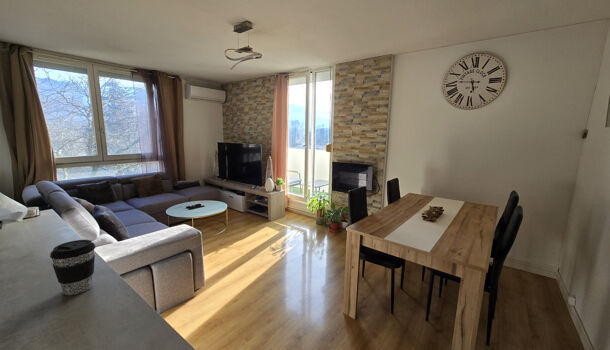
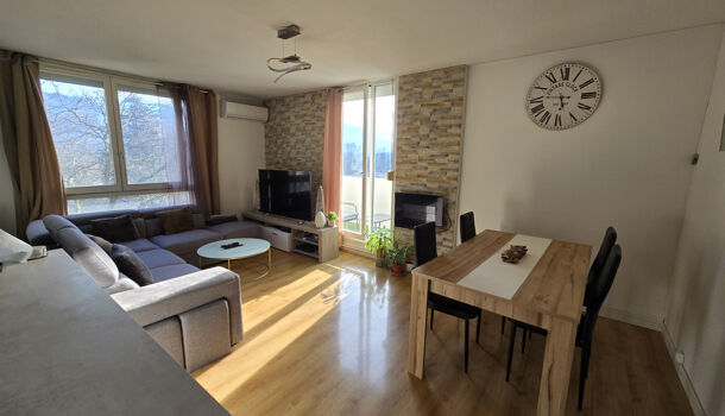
- coffee cup (75, 267)
